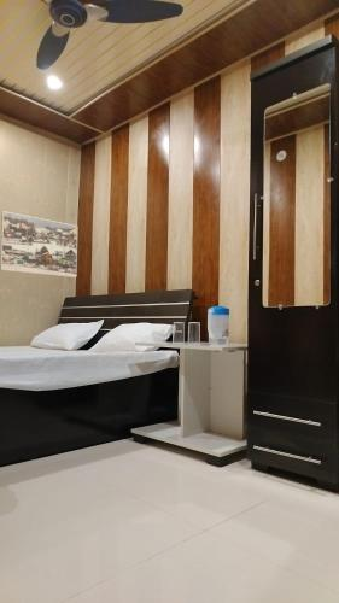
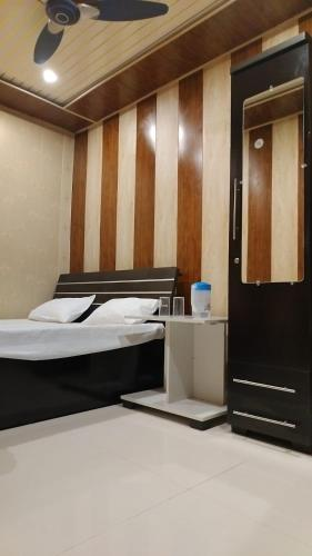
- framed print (41, 246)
